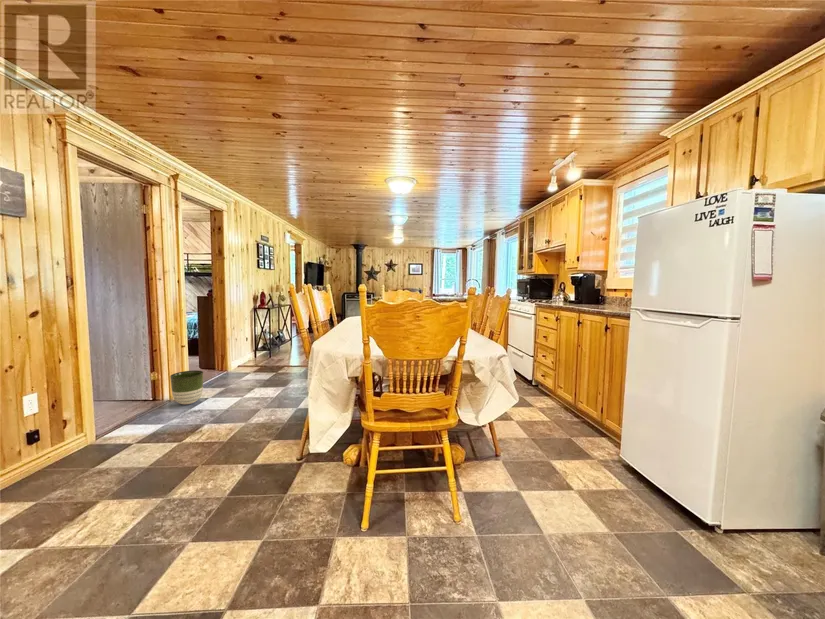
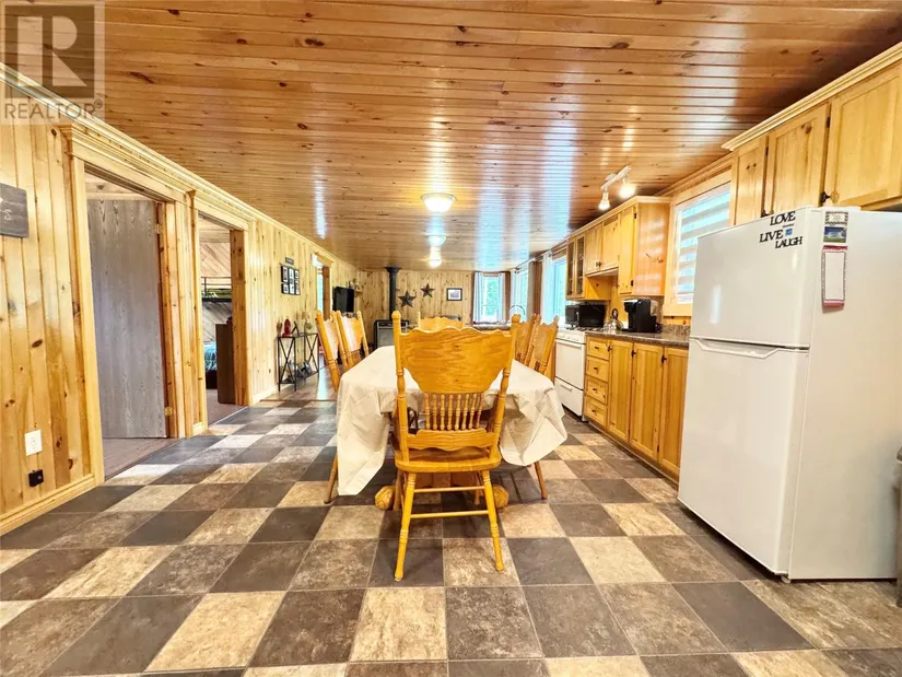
- planter (187, 388)
